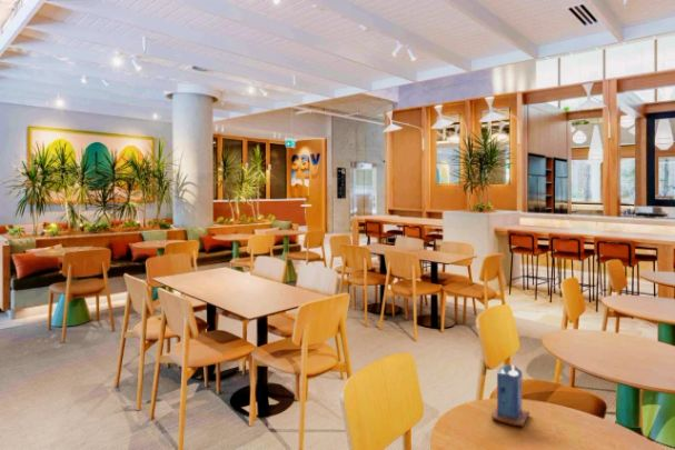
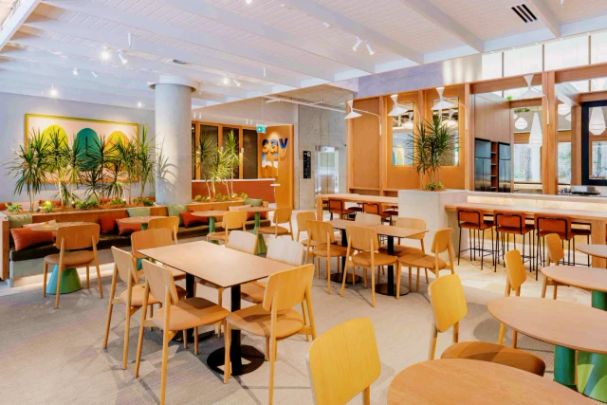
- candle (509, 390)
